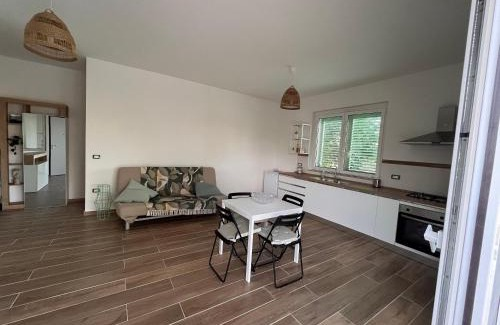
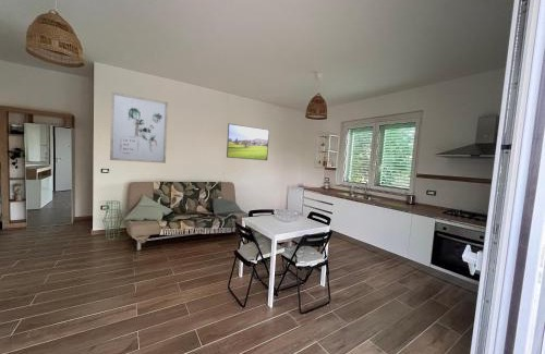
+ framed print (249, 143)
+ wall art (140, 130)
